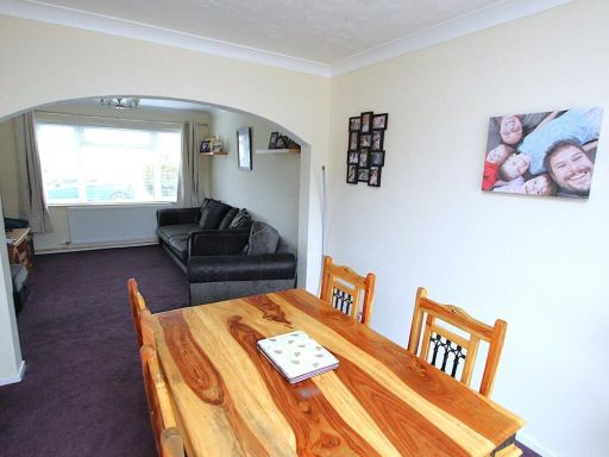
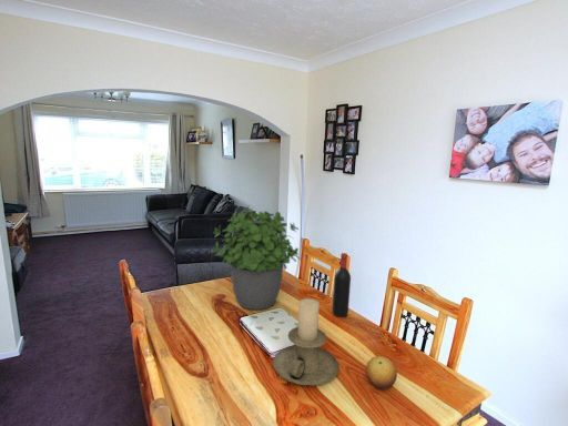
+ fruit (381, 372)
+ candle holder (307, 334)
+ potted plant (255, 255)
+ wine bottle (342, 284)
